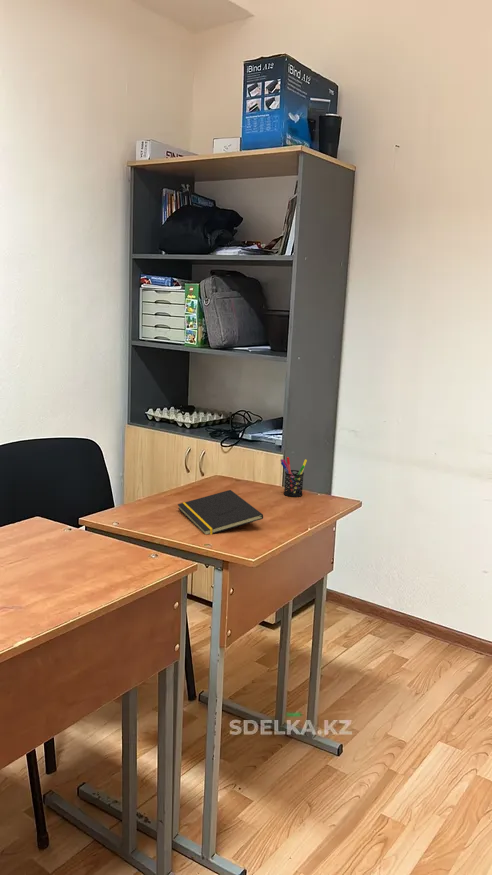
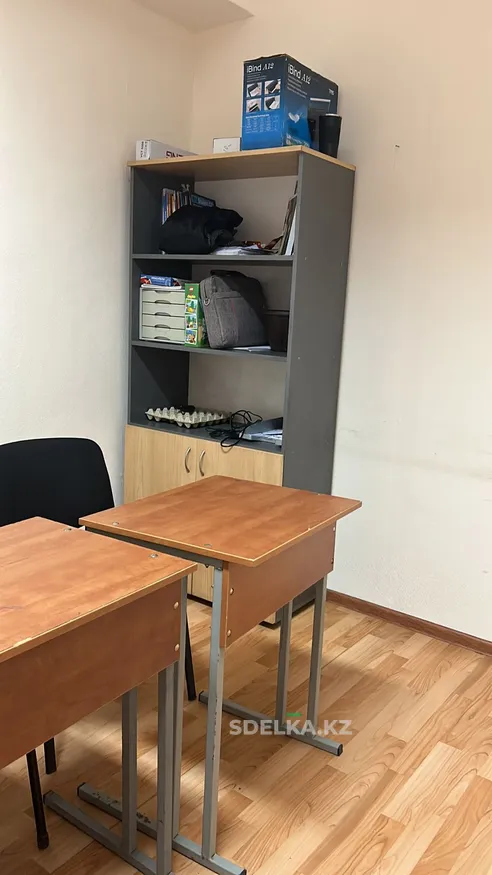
- pen holder (294, 475)
- notepad (218, 511)
